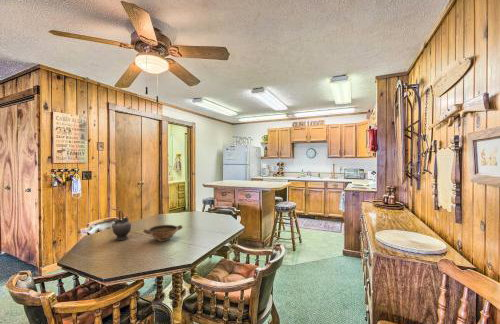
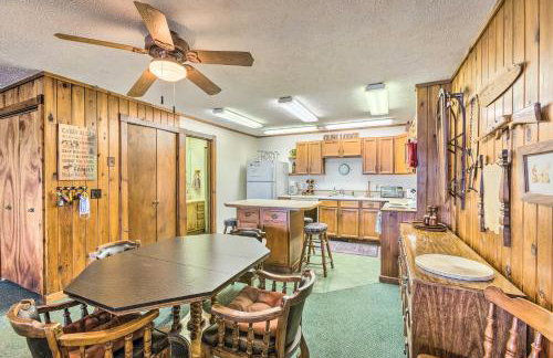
- bowl (163, 233)
- teapot (121, 224)
